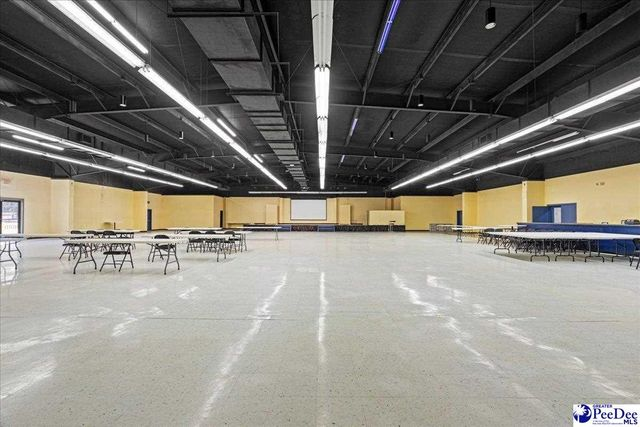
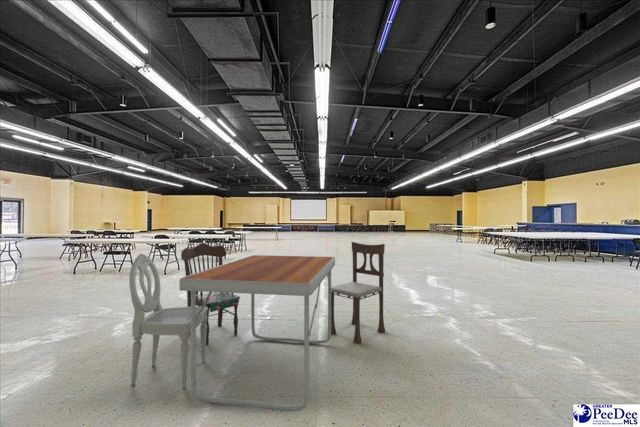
+ dining chair (212, 292)
+ dining chair (356, 287)
+ folding table (254, 320)
+ dining chair (169, 313)
